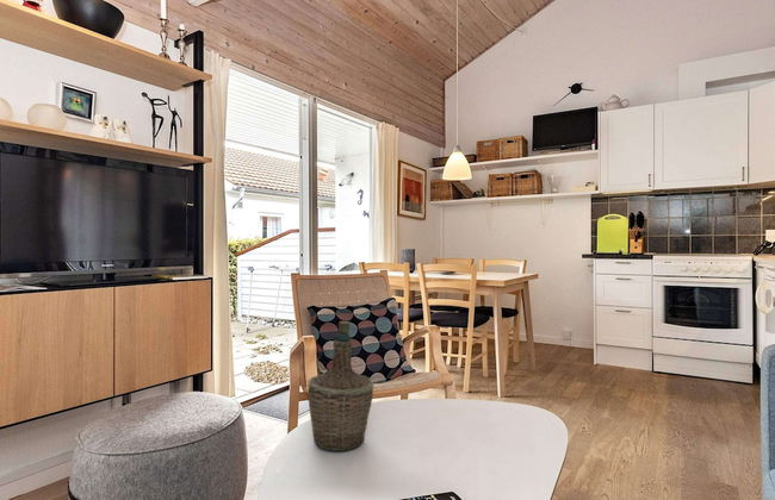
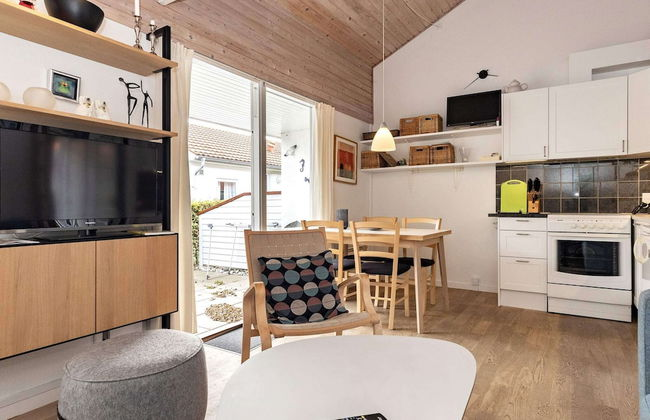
- bottle (341, 381)
